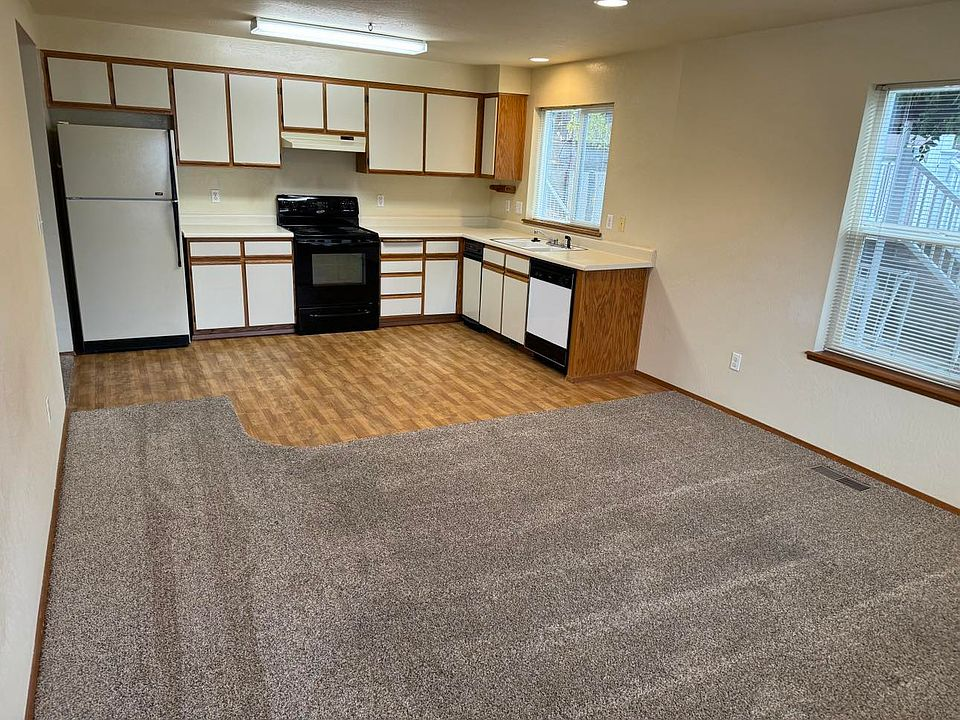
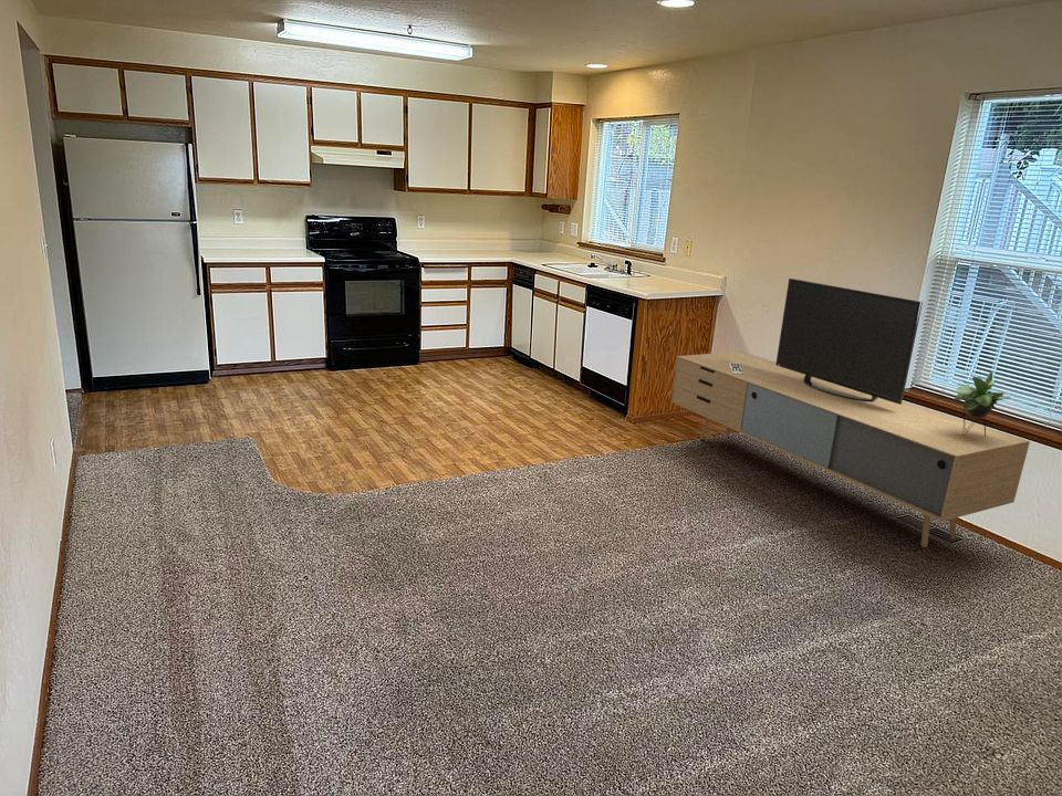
+ media console (826, 388)
